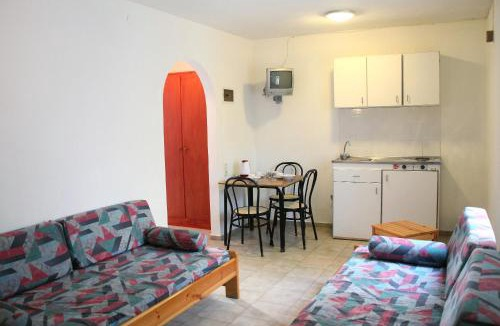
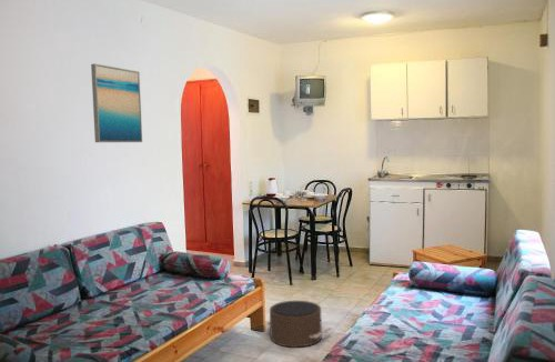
+ wall art (118, 104)
+ pouf (299, 321)
